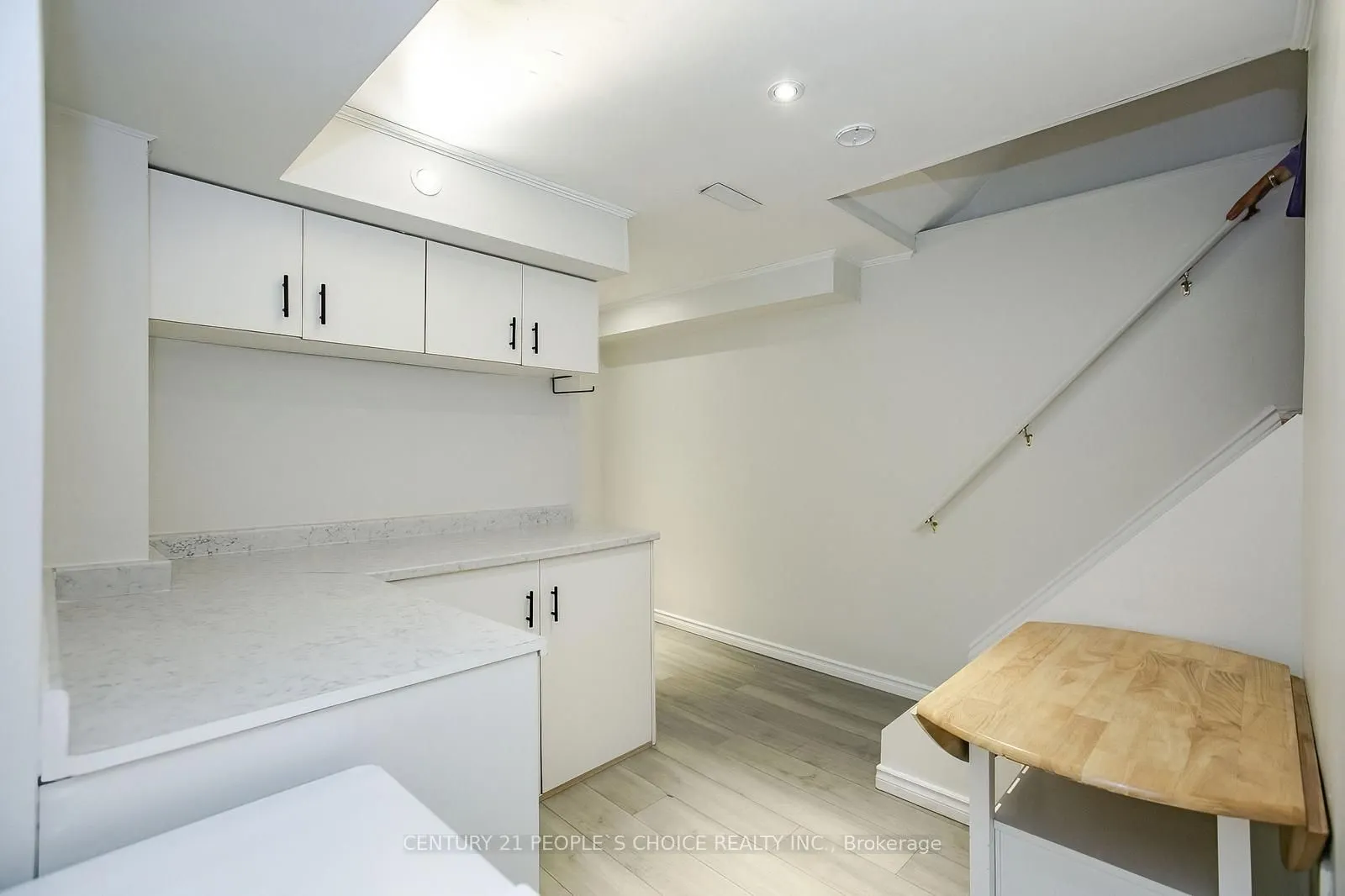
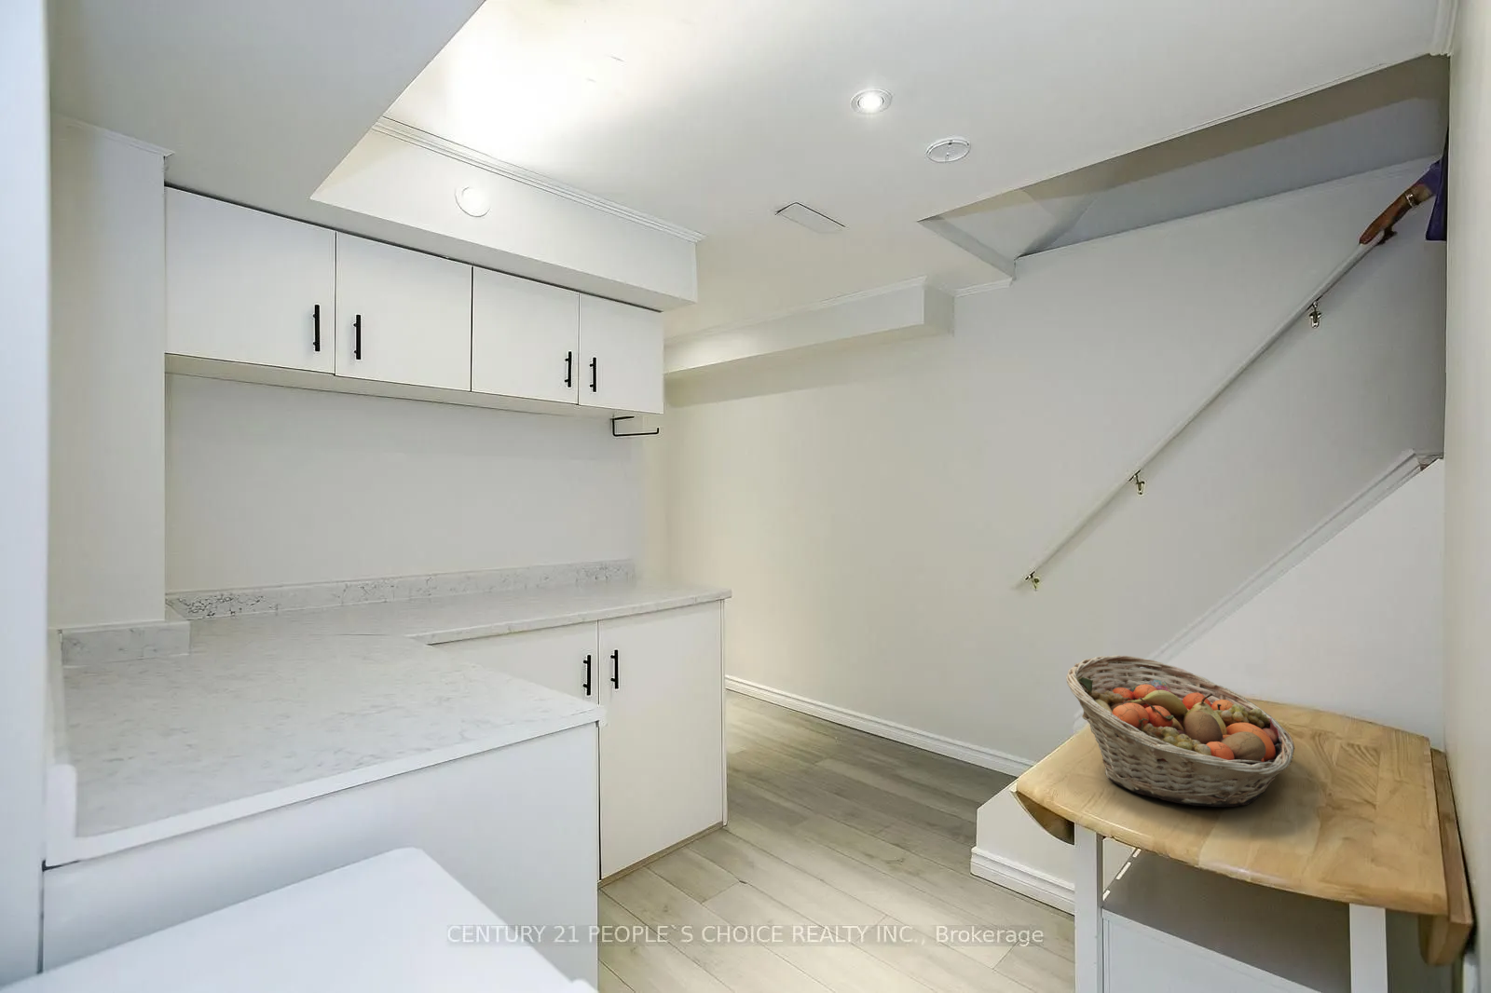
+ fruit basket (1174, 724)
